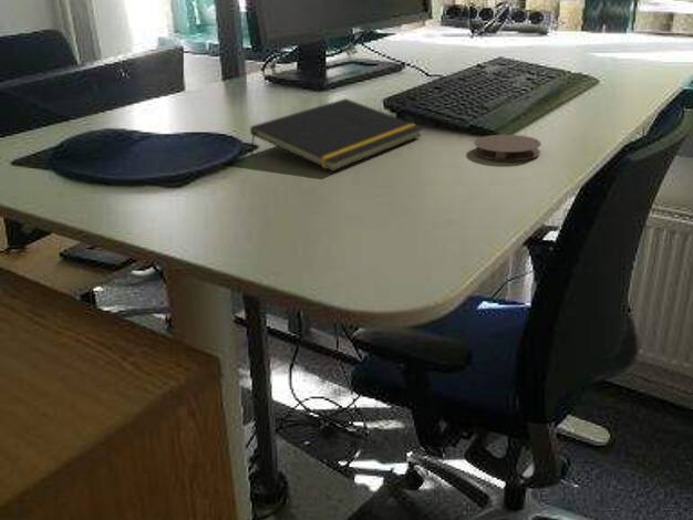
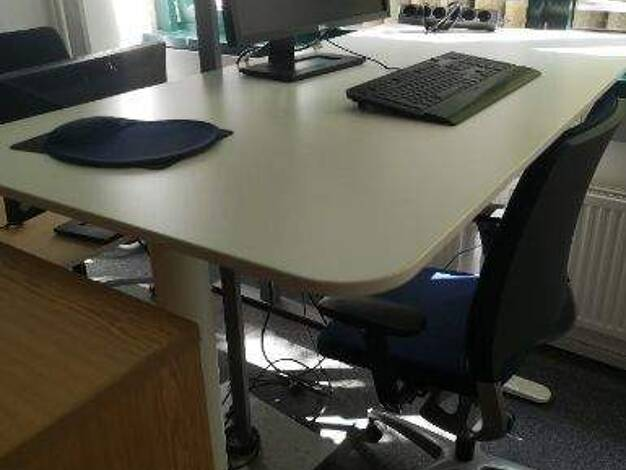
- coaster (506, 147)
- notepad (339, 131)
